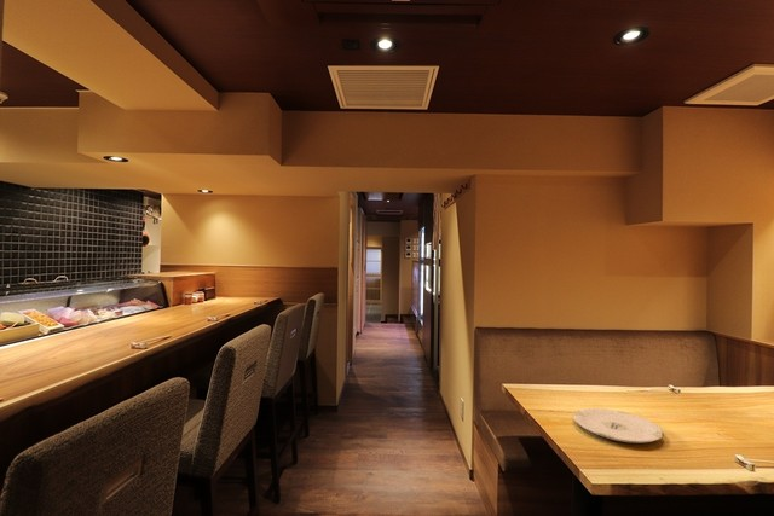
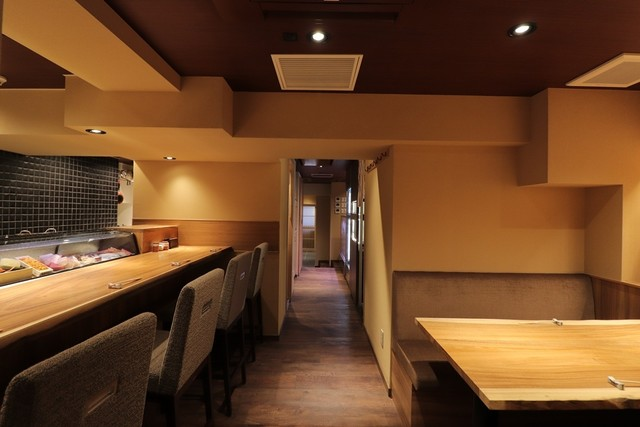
- plate (616, 425)
